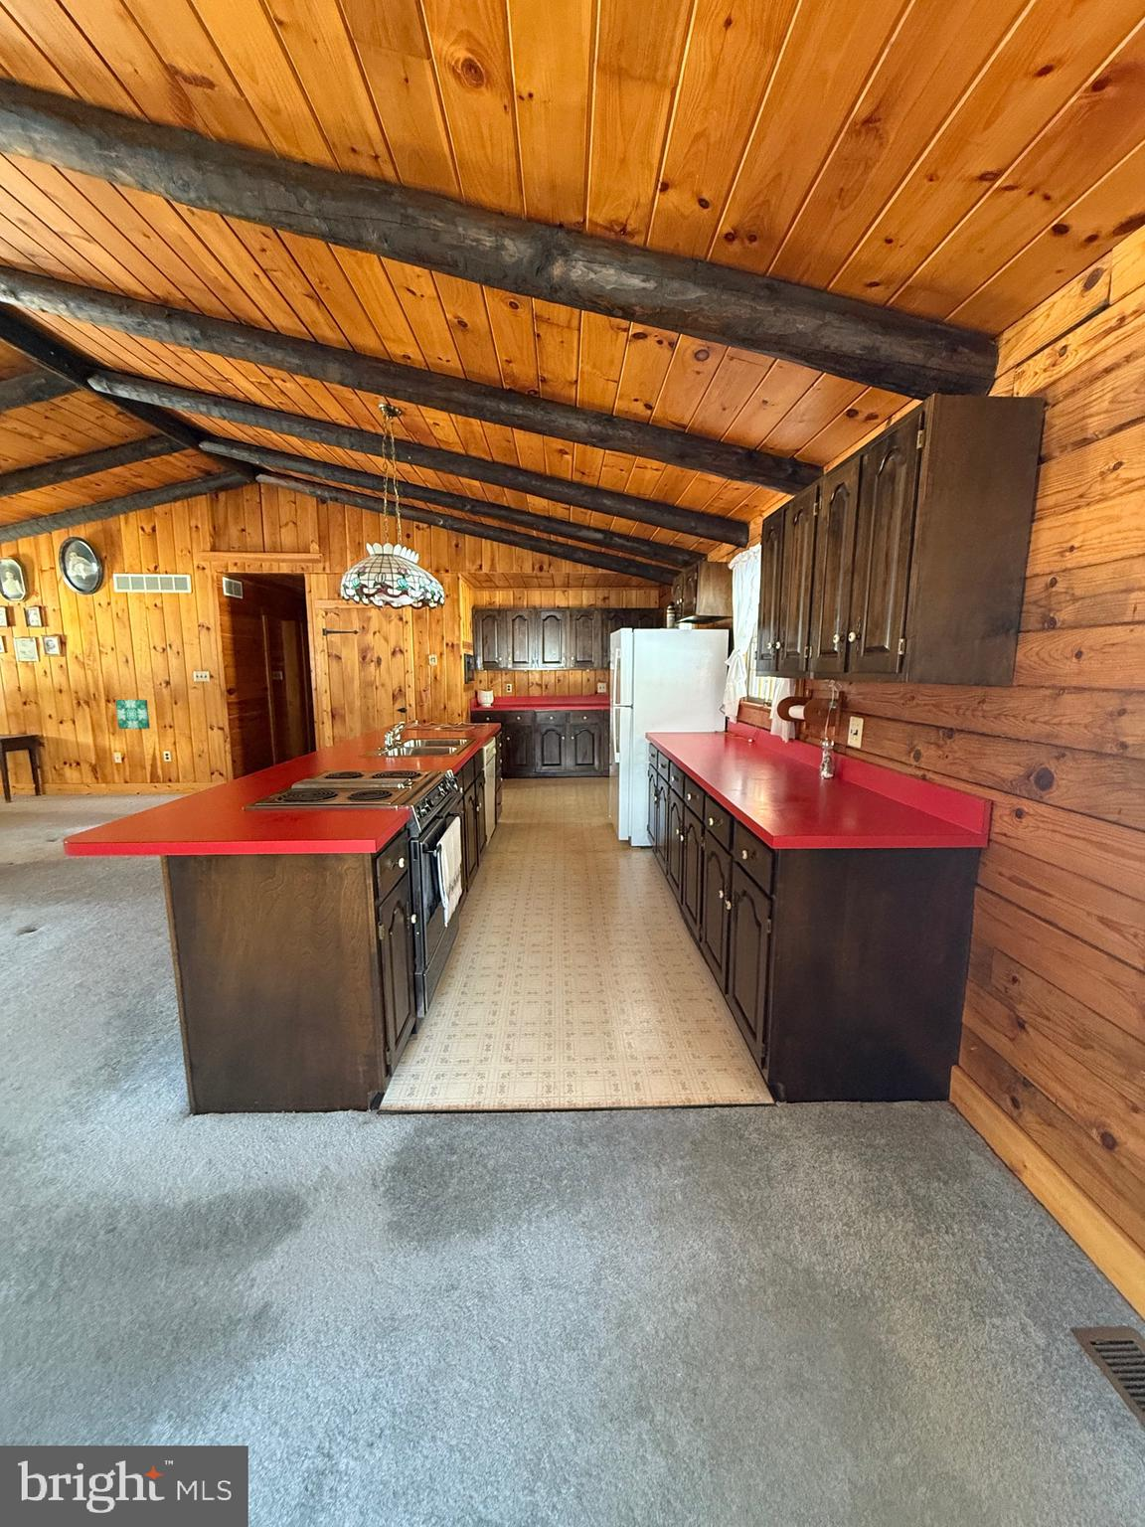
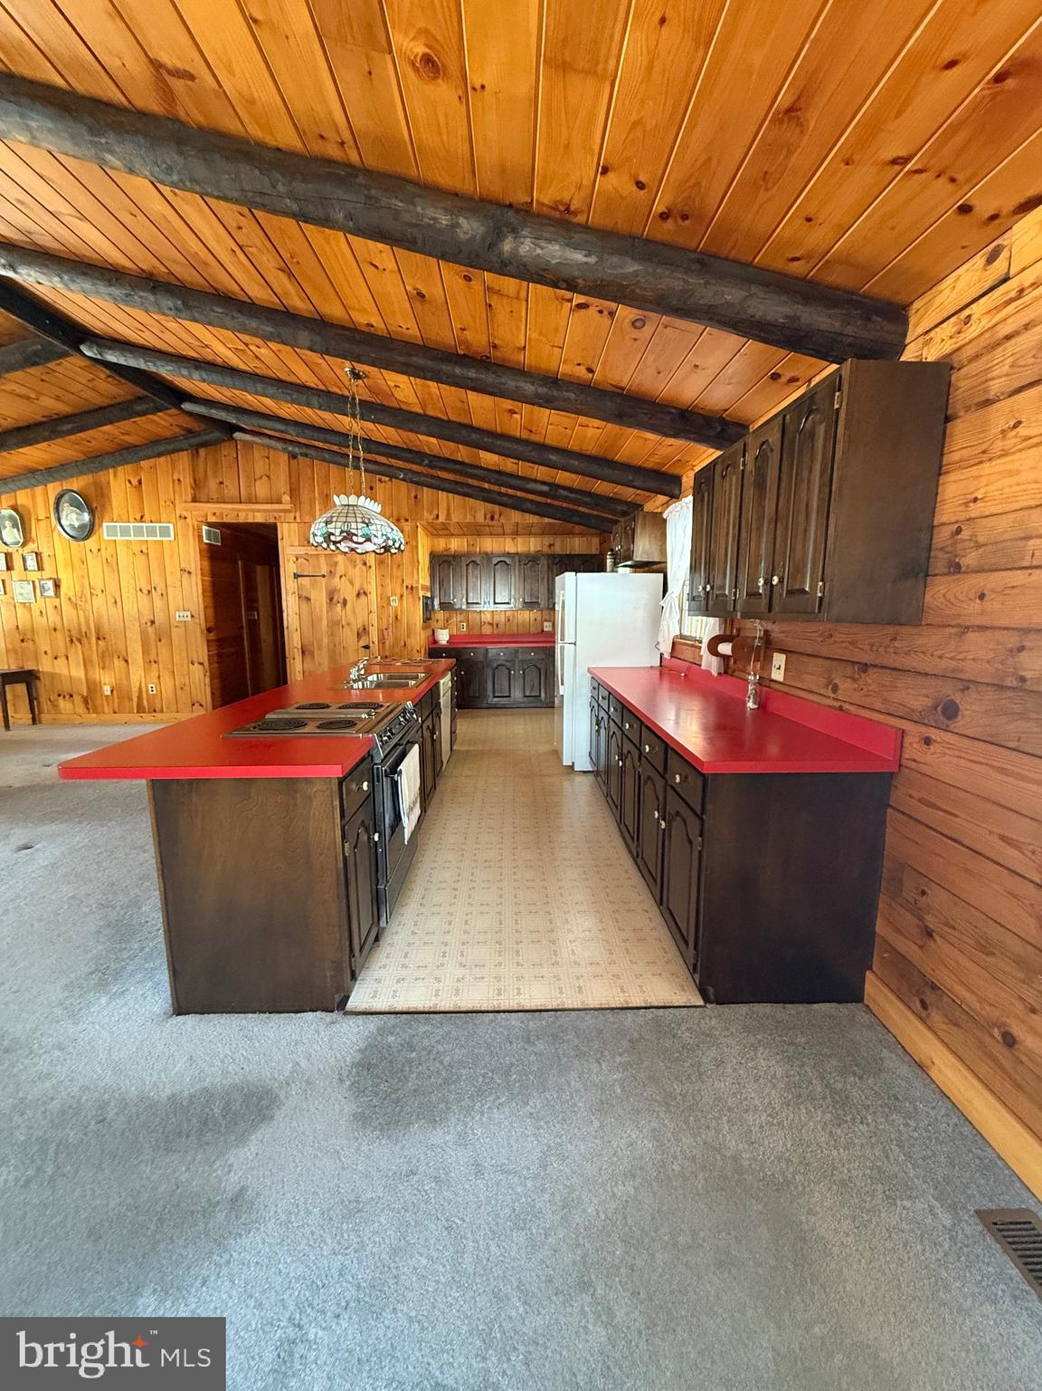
- wall art (132, 714)
